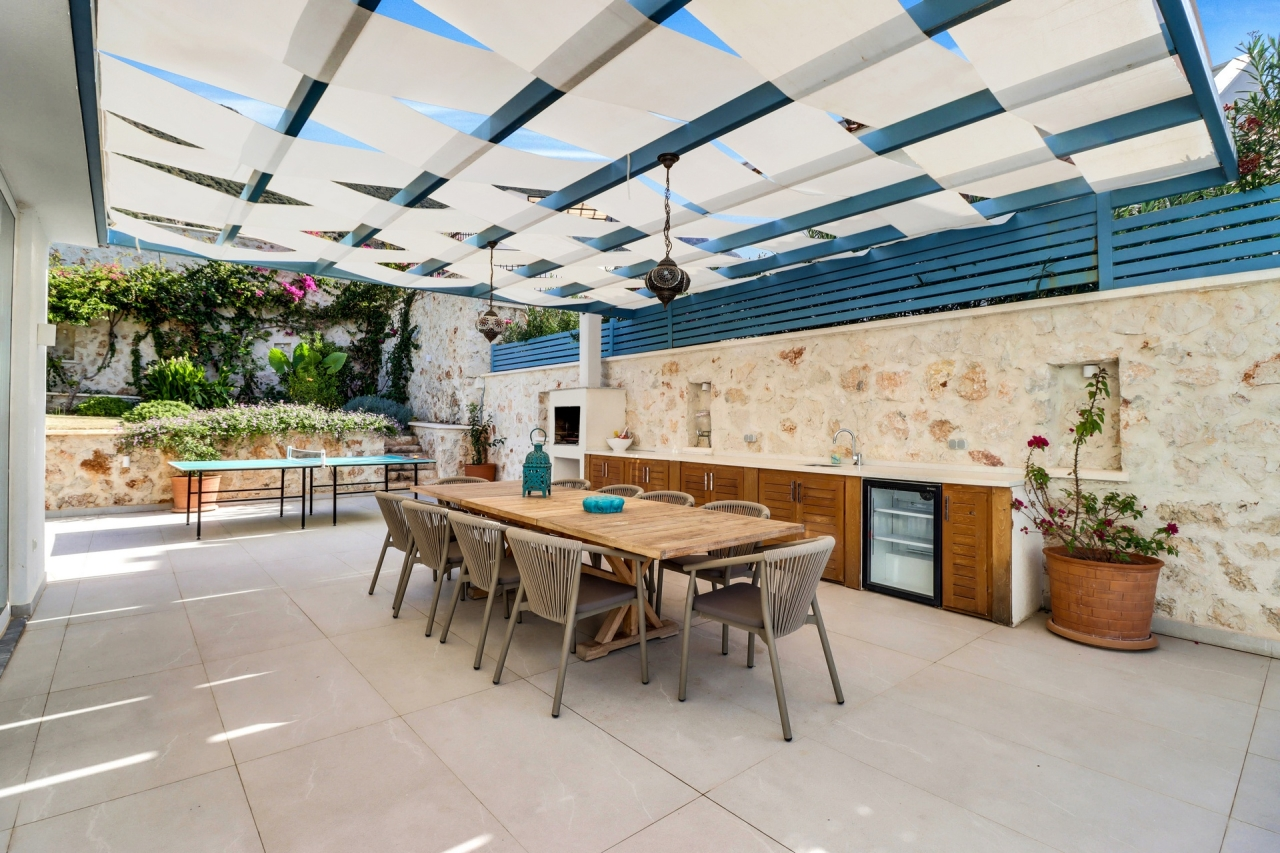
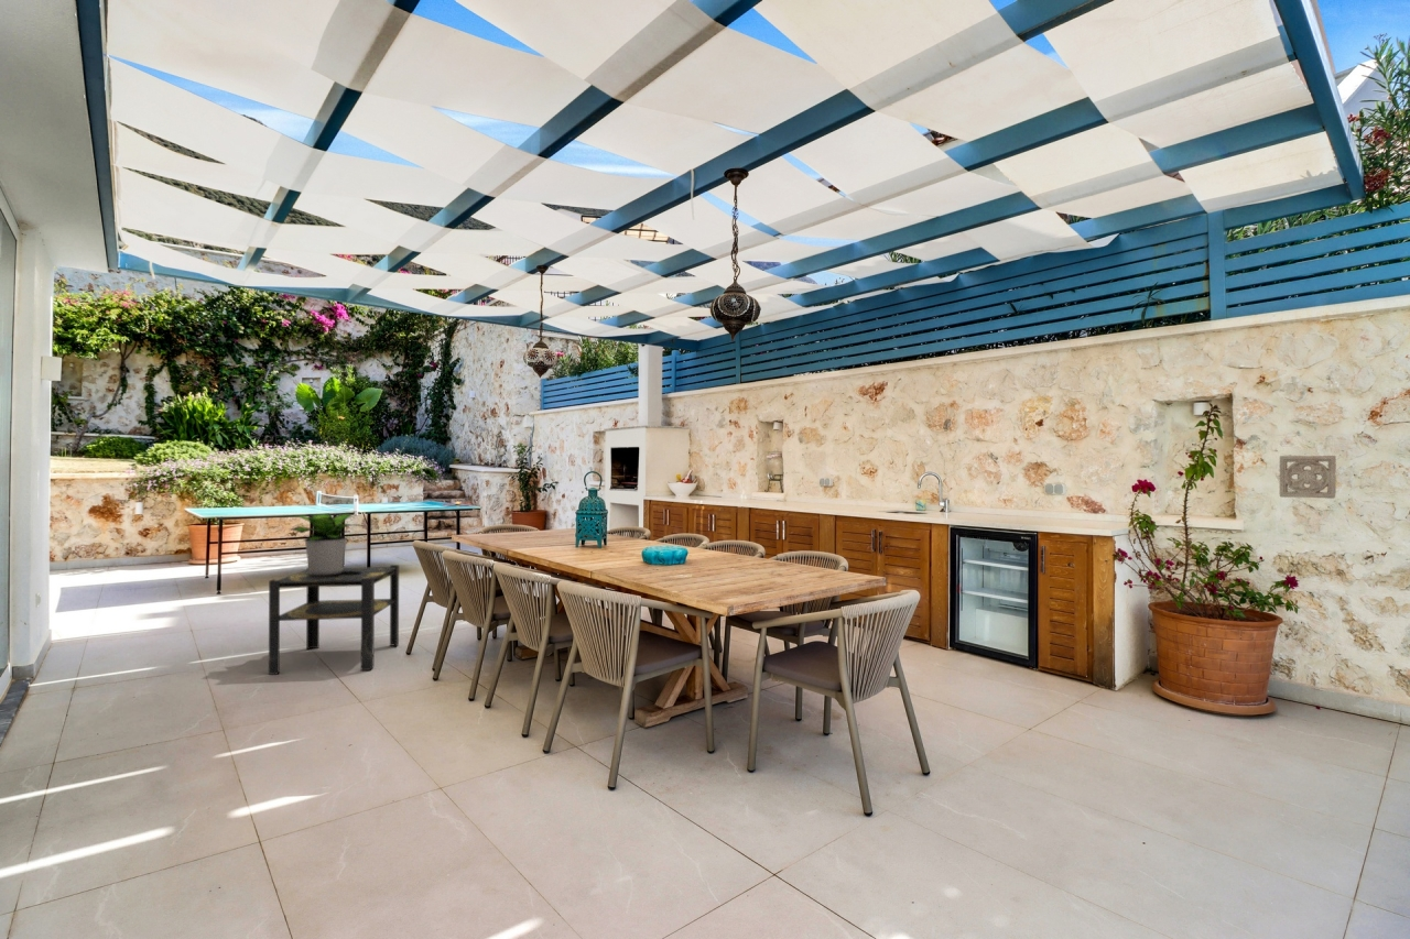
+ wall ornament (1305, 477)
+ side table (338, 615)
+ potted plant (329, 542)
